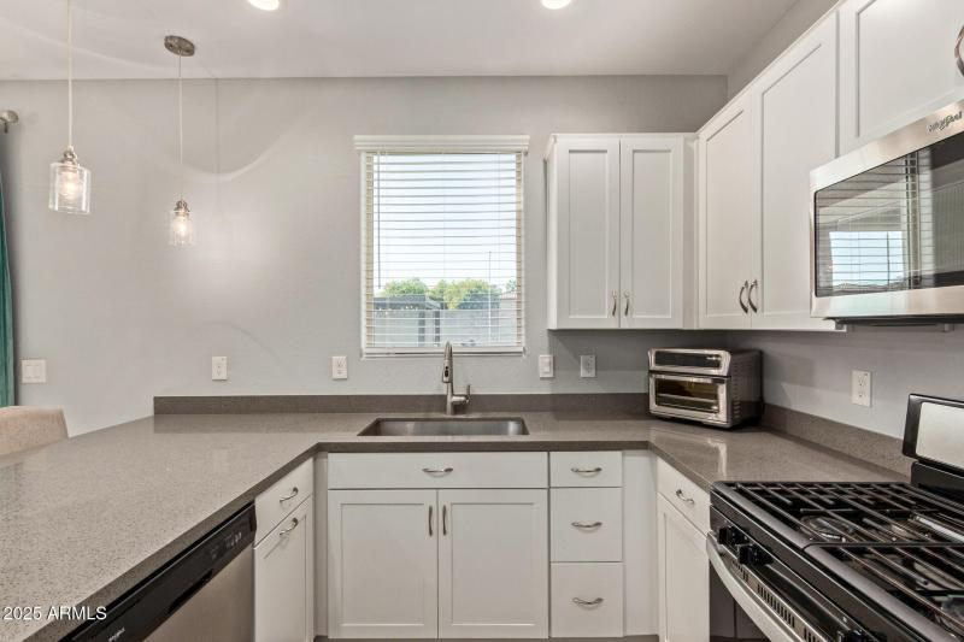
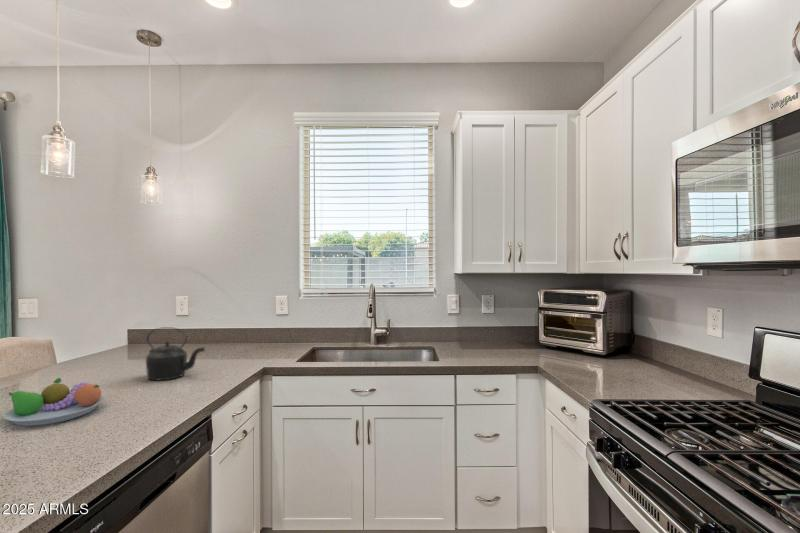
+ kettle (176, 351)
+ fruit bowl (54, 398)
